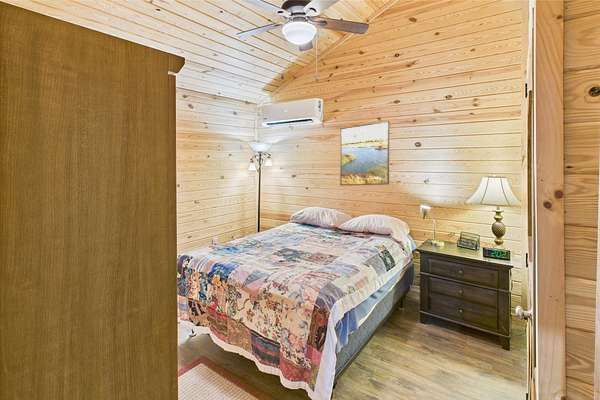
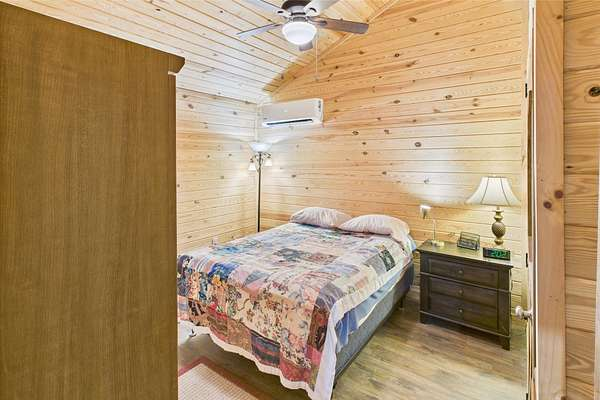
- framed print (363, 155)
